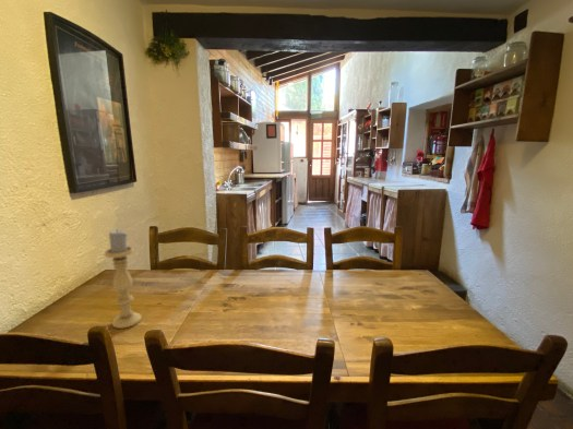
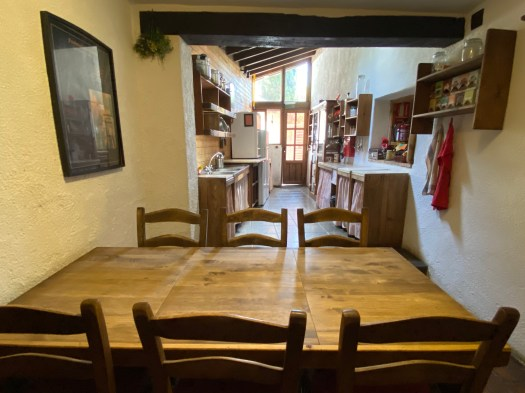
- candle holder (121, 276)
